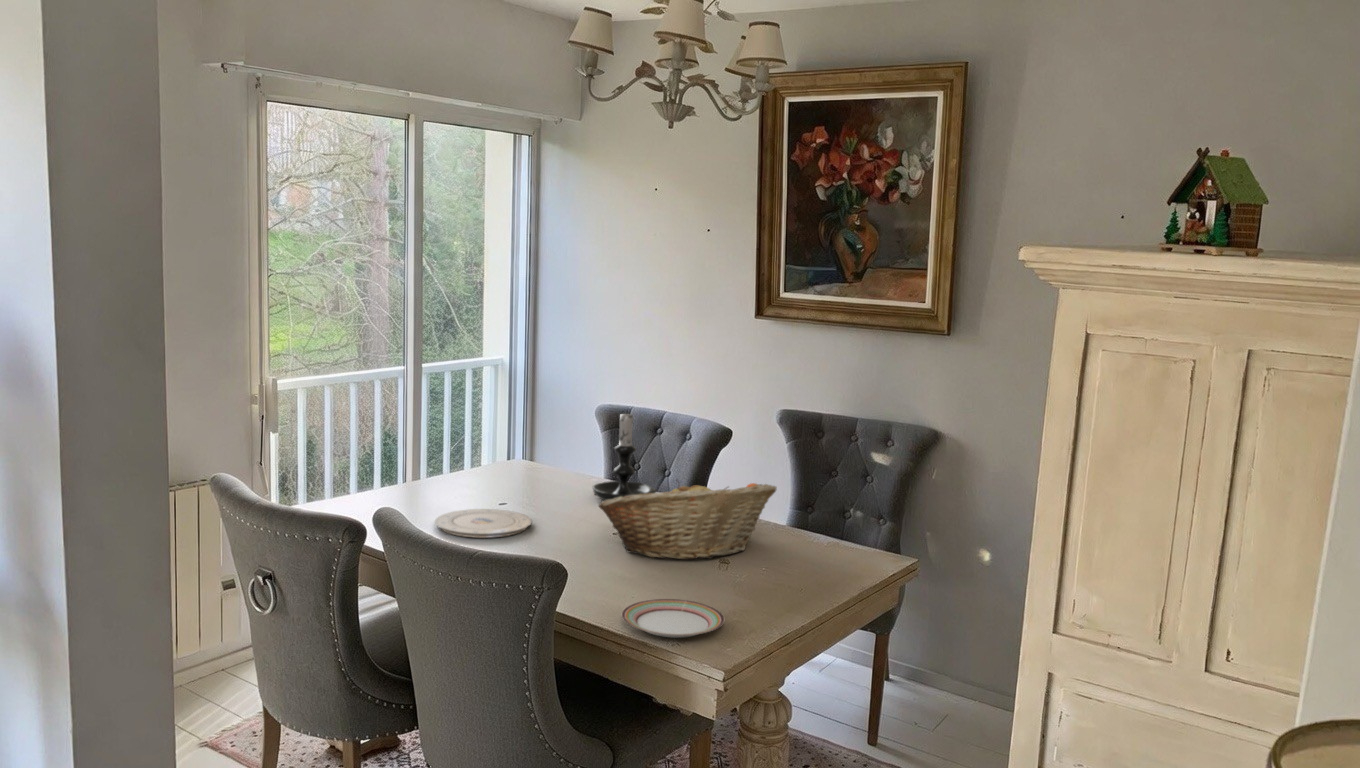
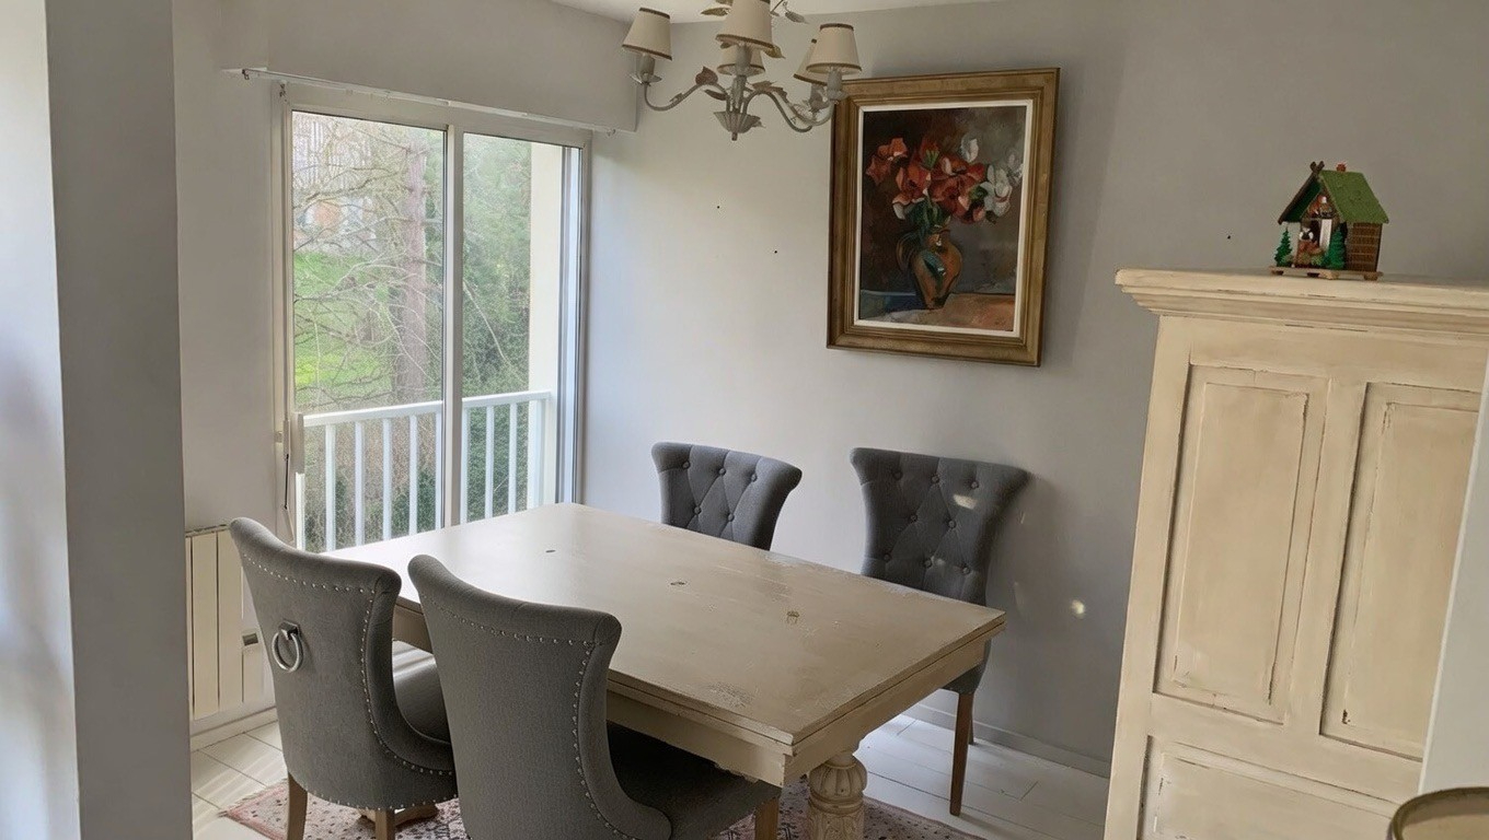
- candle holder (626, 453)
- plate (483, 523)
- fruit basket (688, 511)
- plate (672, 620)
